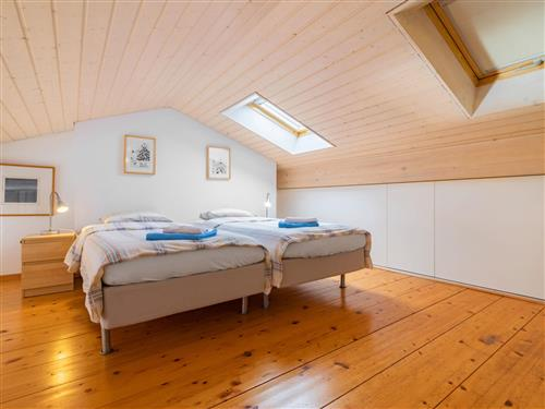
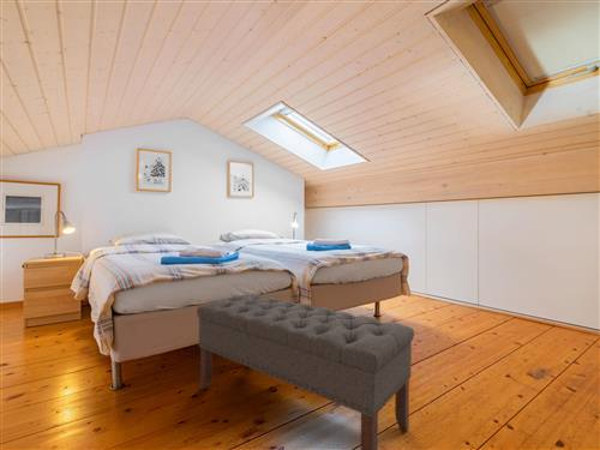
+ bench (293, 358)
